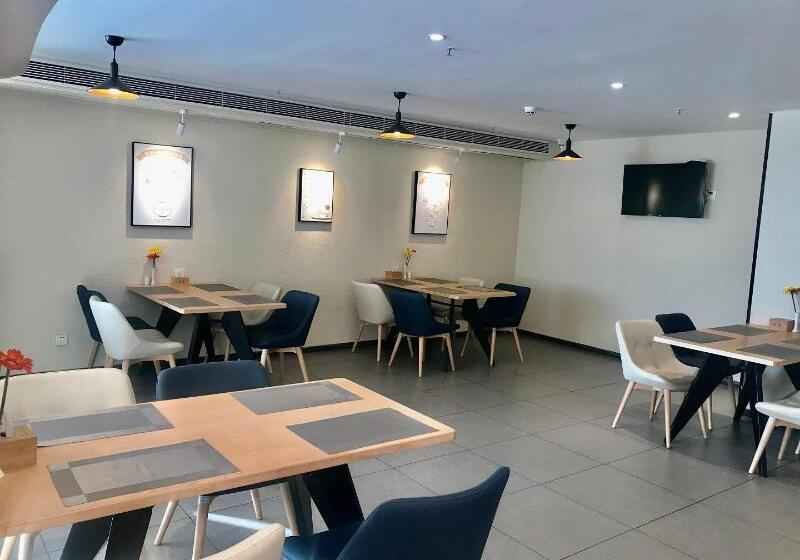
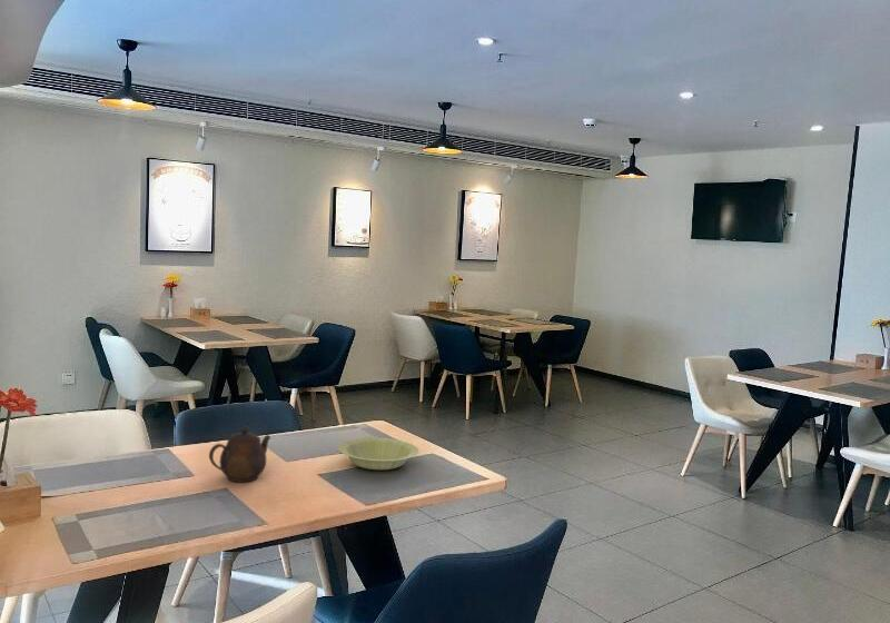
+ bowl (377, 456)
+ teapot (240, 452)
